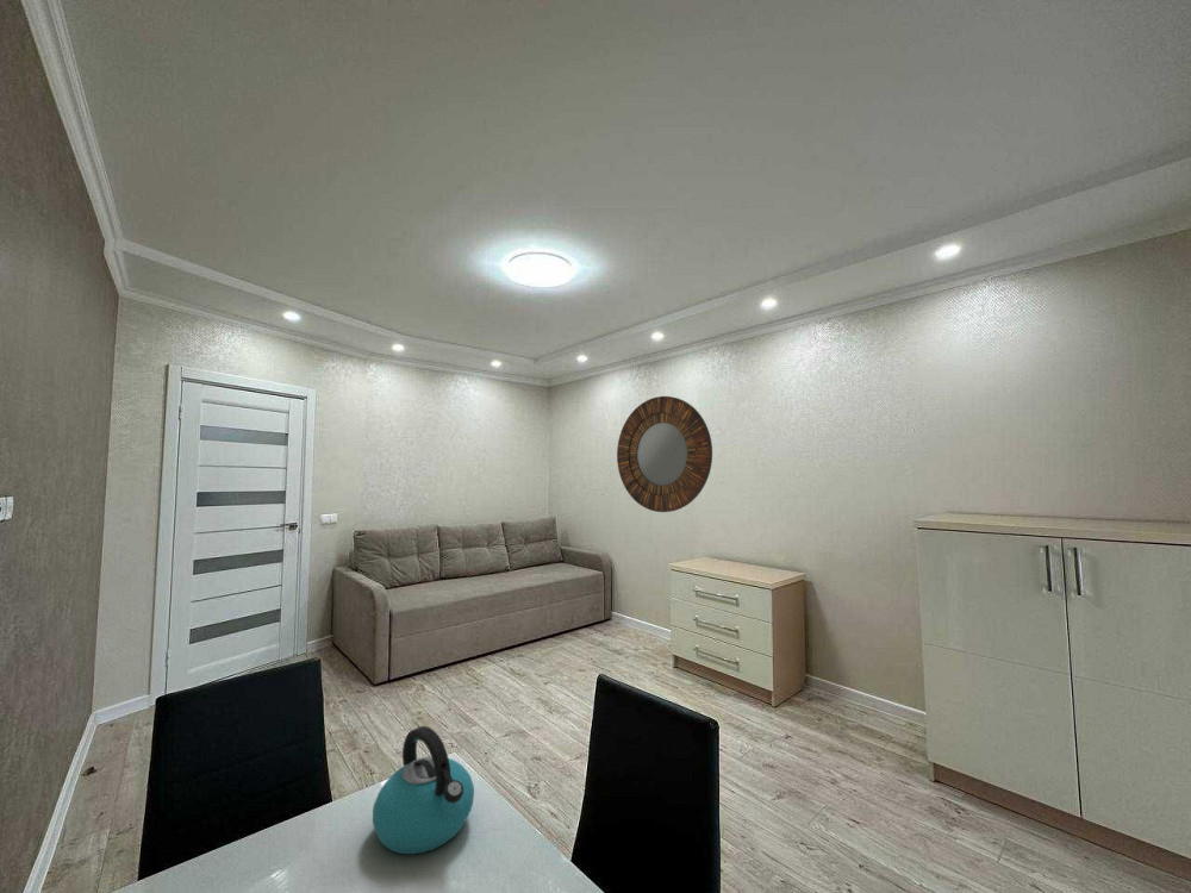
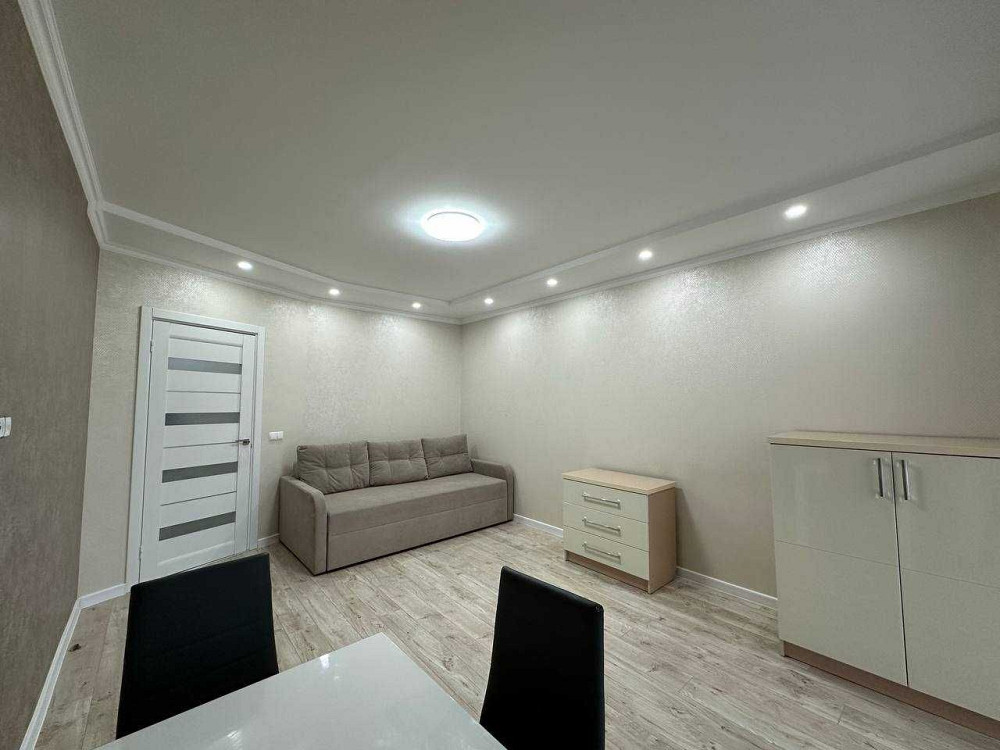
- kettle (429, 780)
- home mirror (660, 454)
